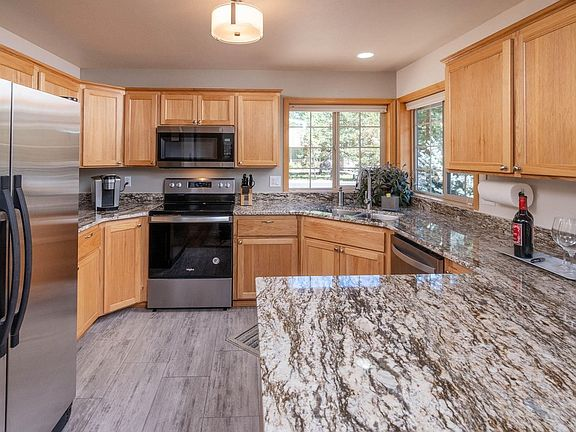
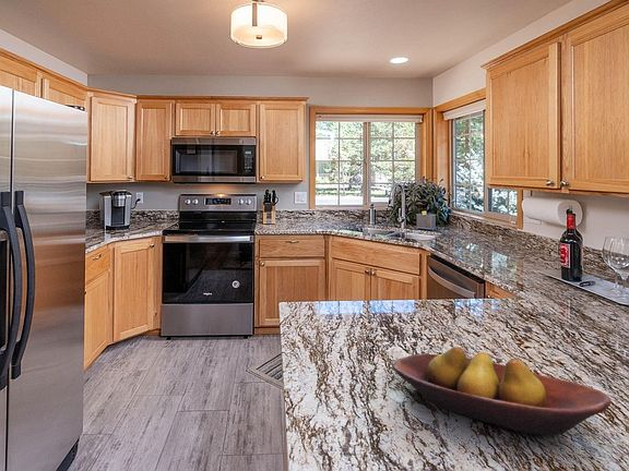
+ fruit bowl (487, 381)
